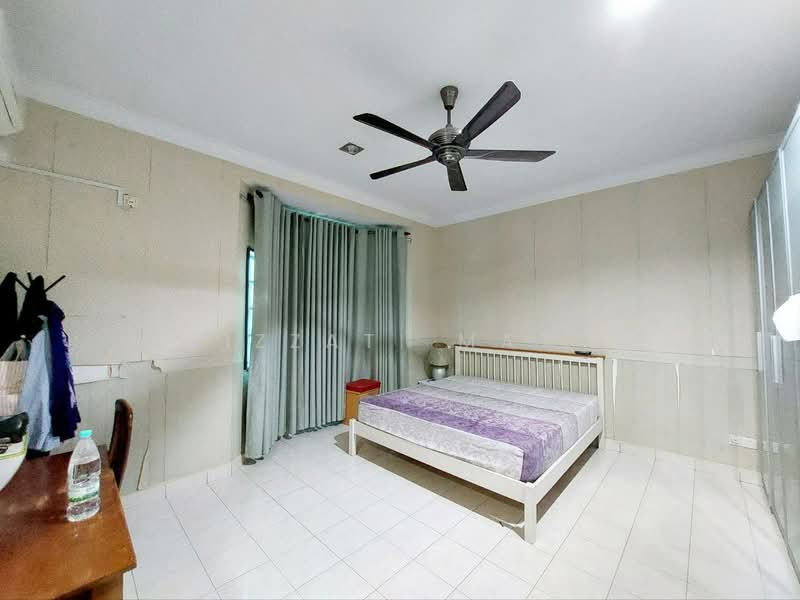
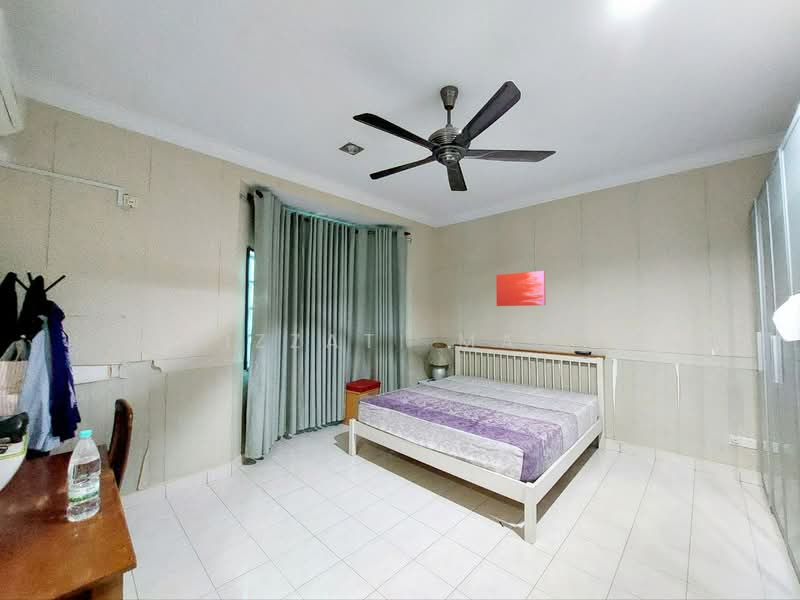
+ wall art (519, 289)
